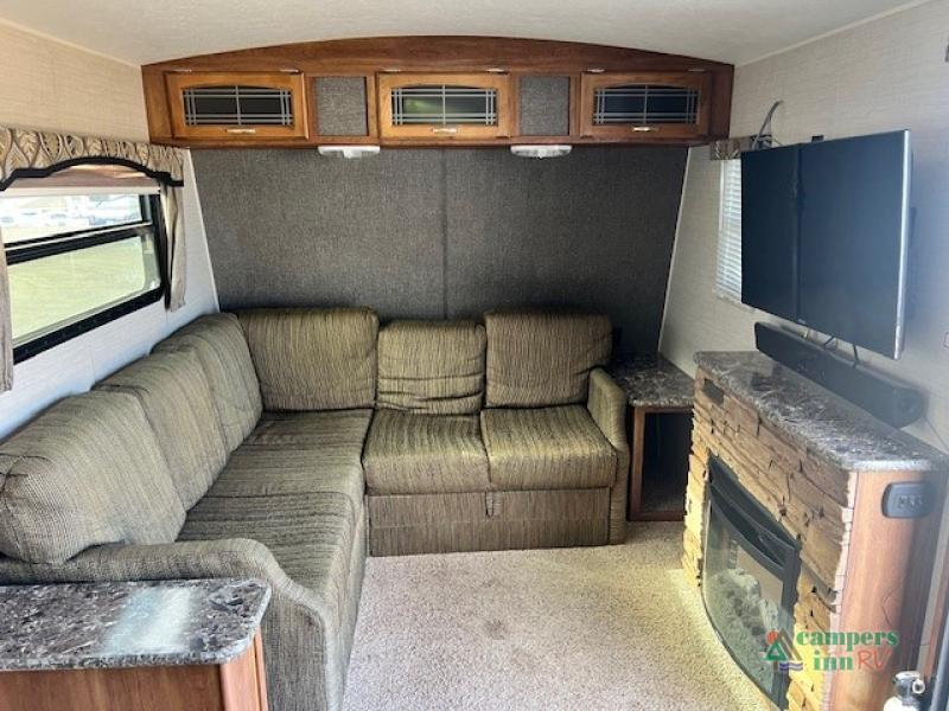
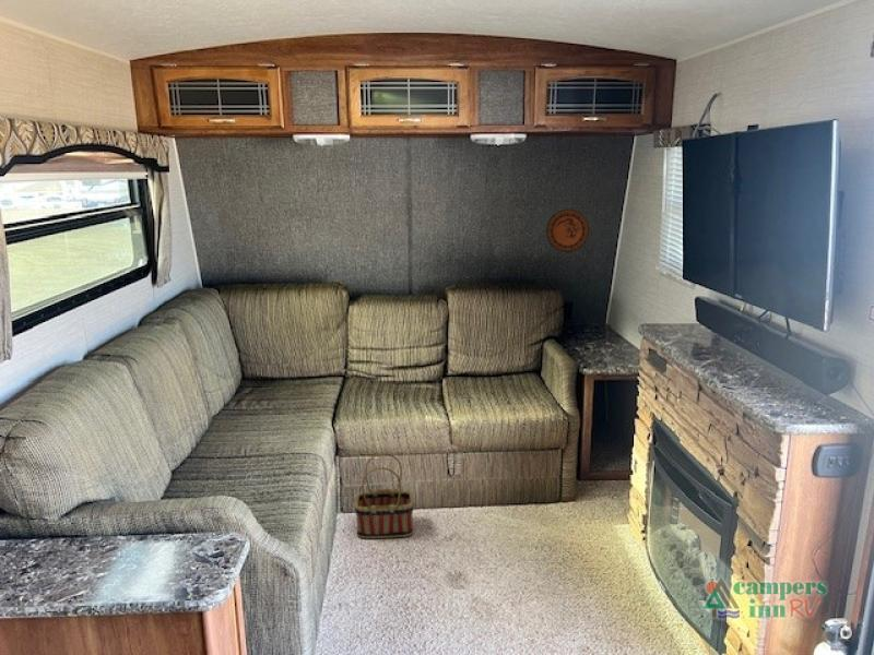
+ decorative plate (567, 230)
+ basket (383, 495)
